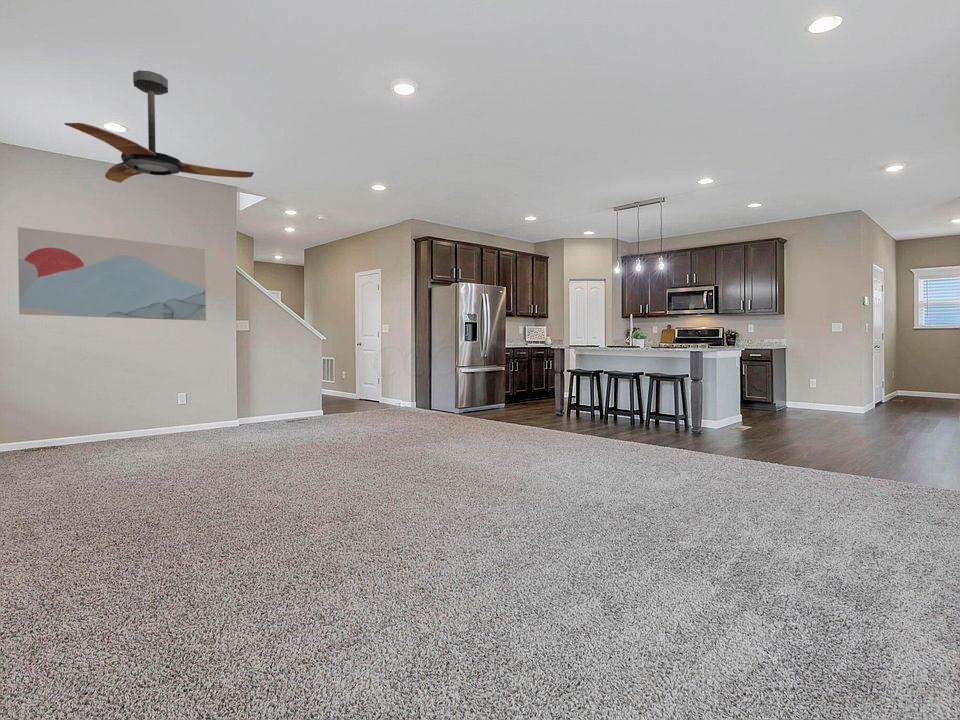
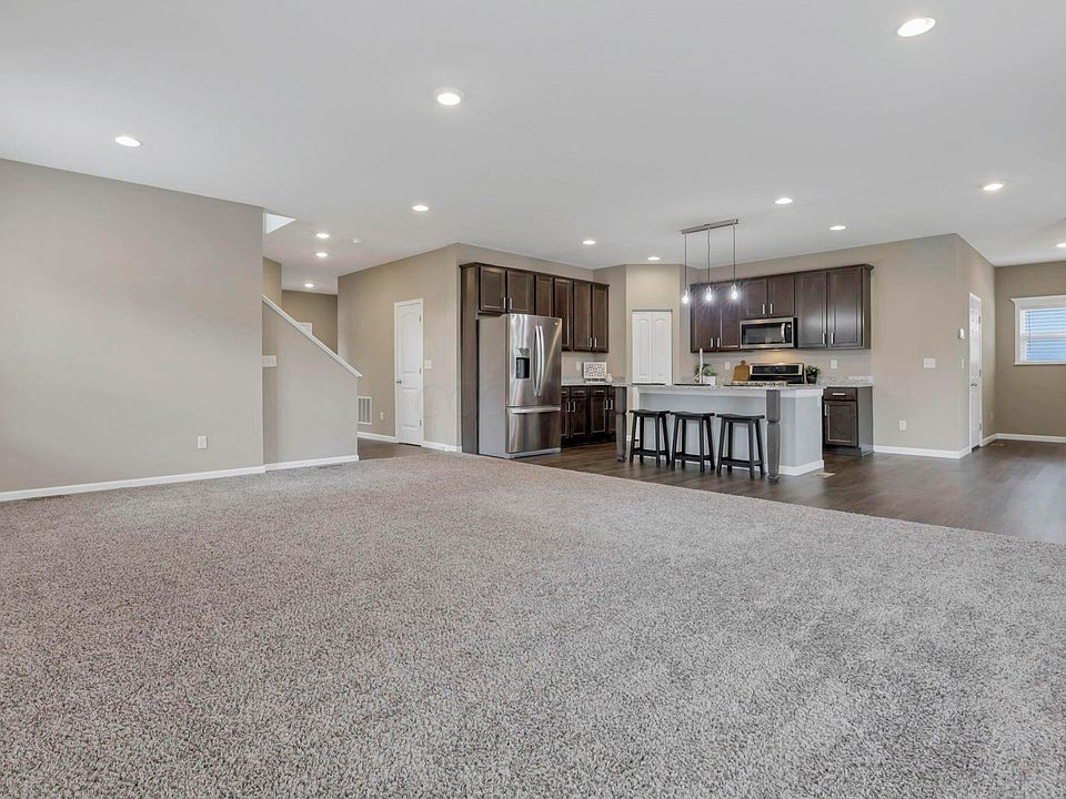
- wall art (121, 278)
- ceiling fan (154, 129)
